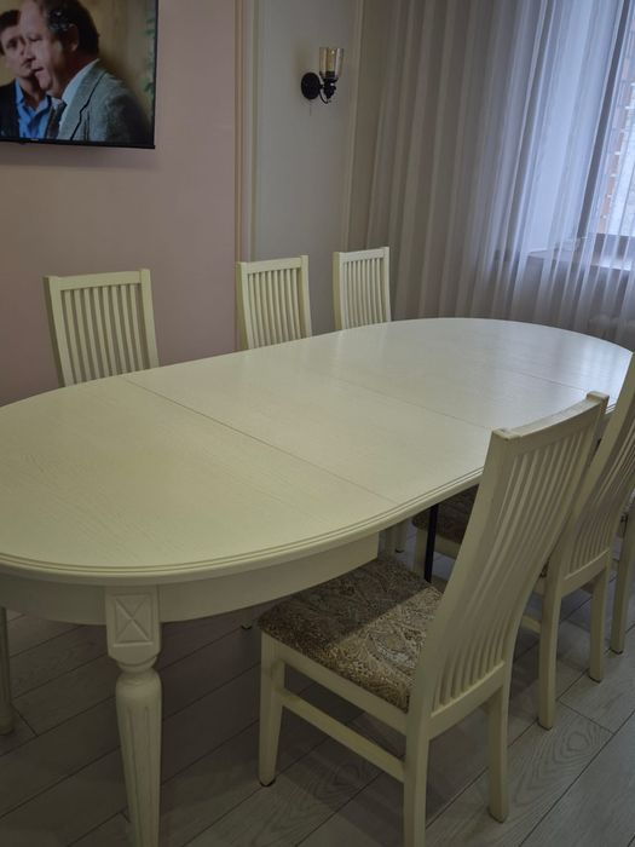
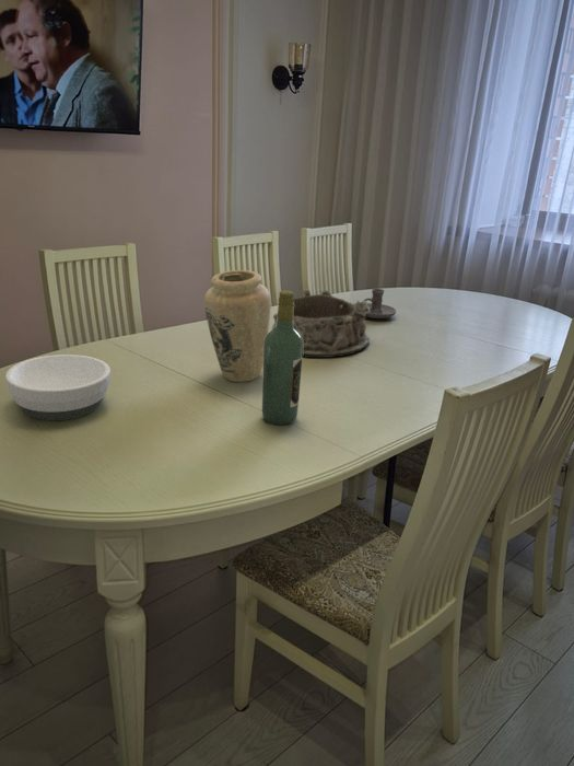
+ bowl (60, 387)
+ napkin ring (319, 321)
+ candle holder (374, 303)
+ wine bottle (282, 357)
+ vase (236, 327)
